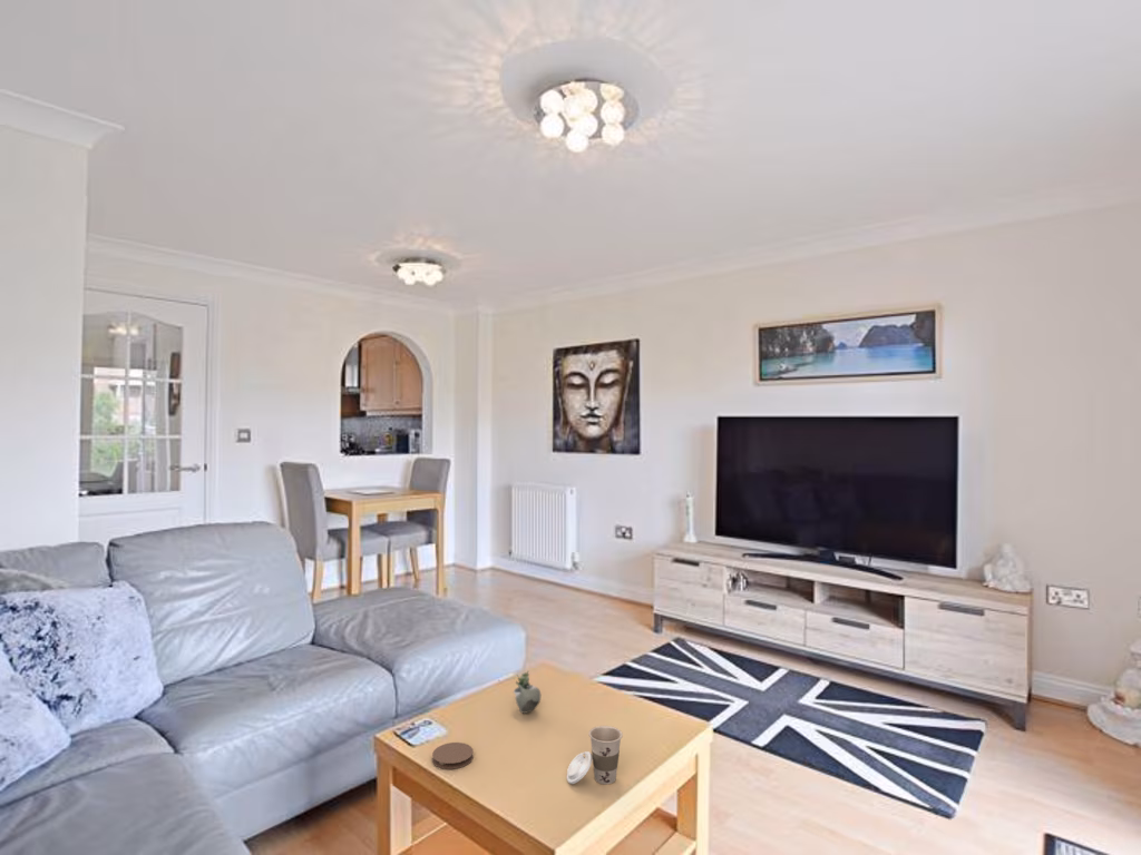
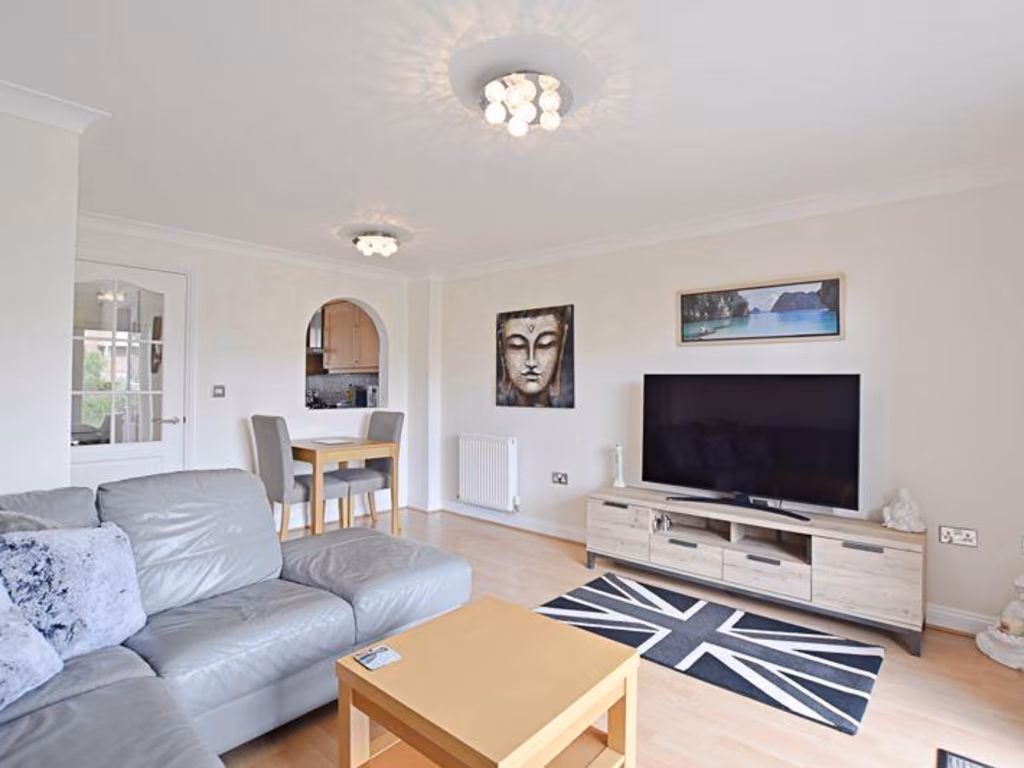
- succulent plant (520, 694)
- cup (594, 756)
- coaster (452, 755)
